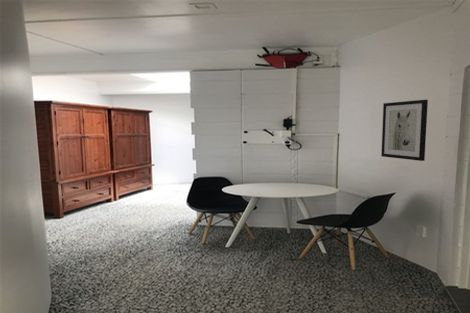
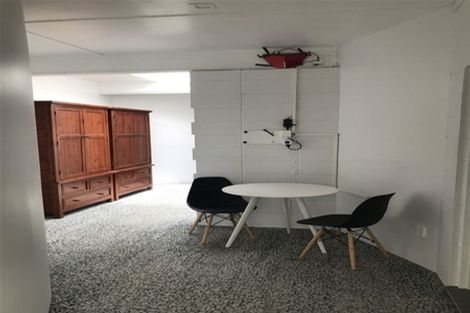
- wall art (402, 130)
